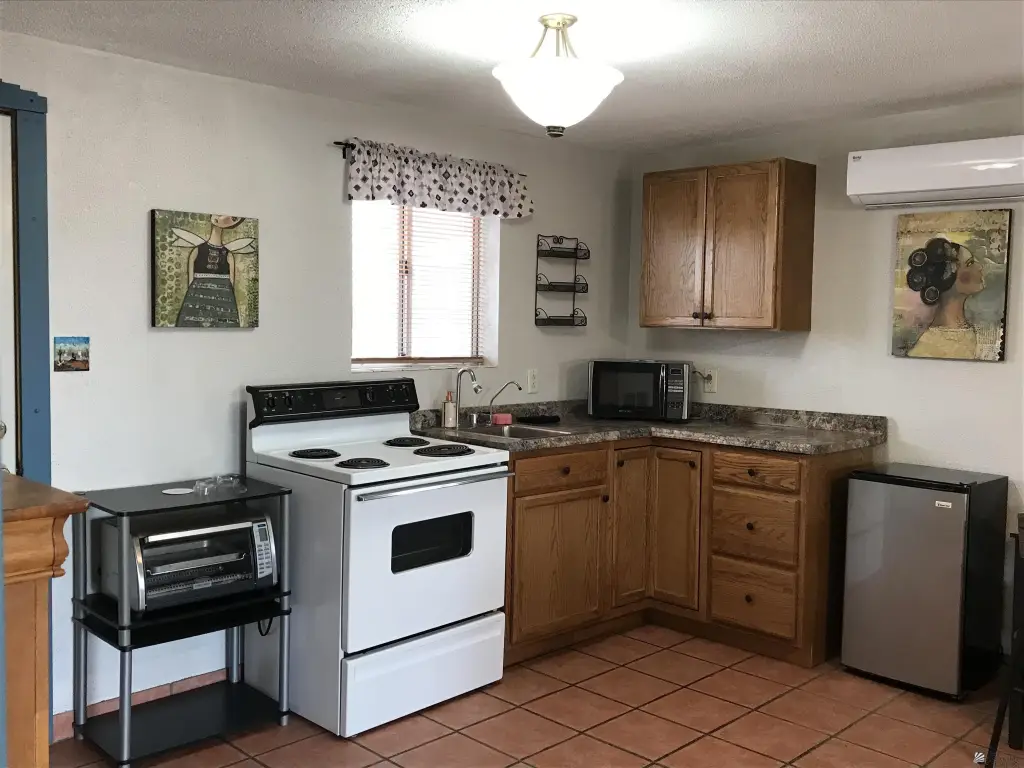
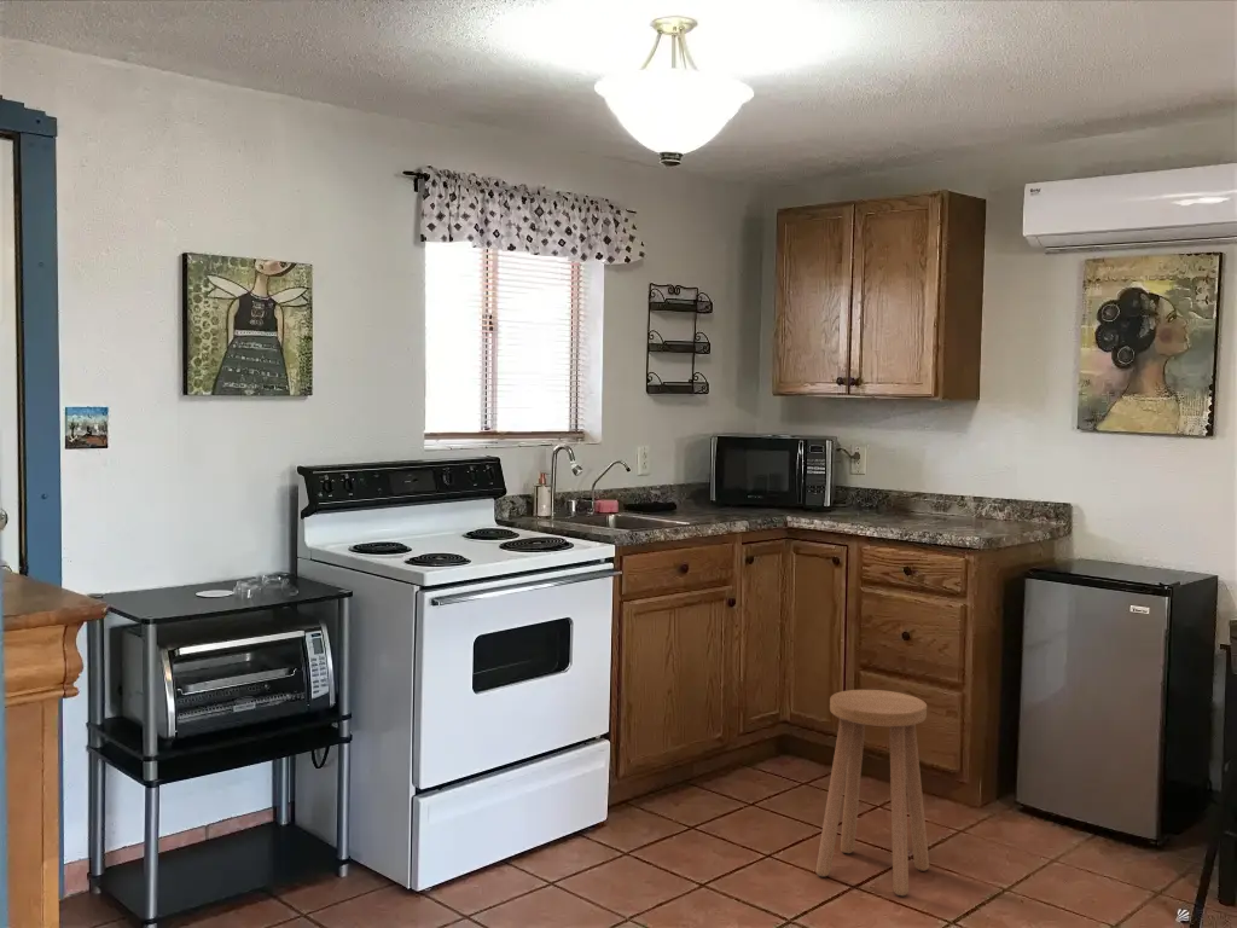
+ stool (890, 787)
